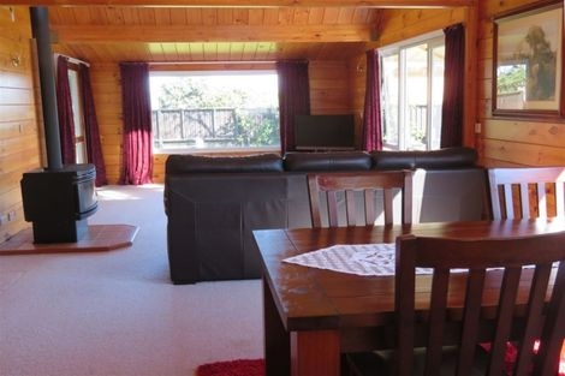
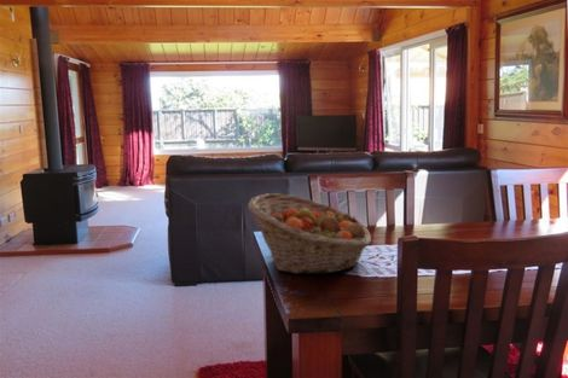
+ fruit basket (309, 228)
